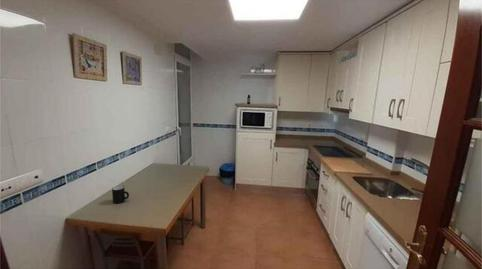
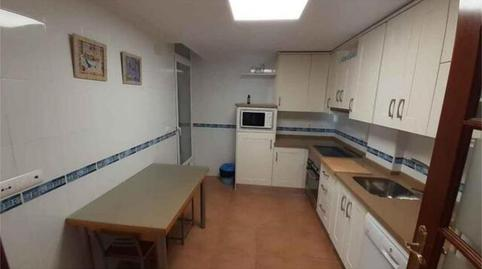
- mug (121, 194)
